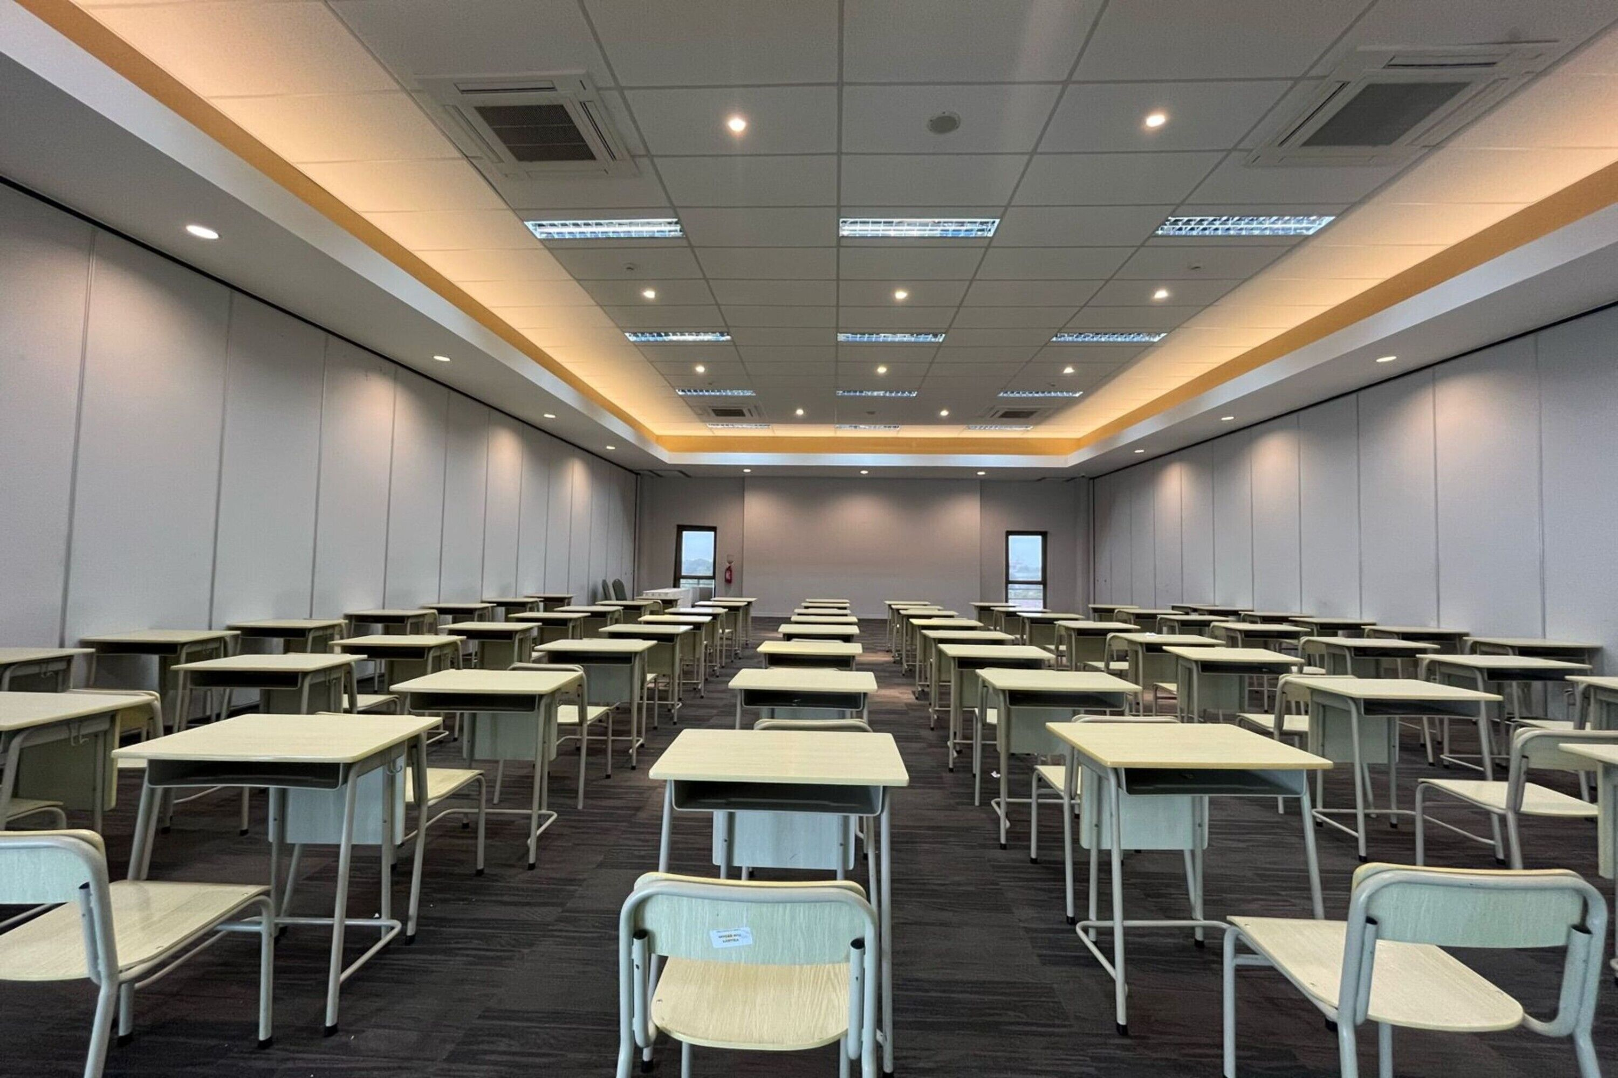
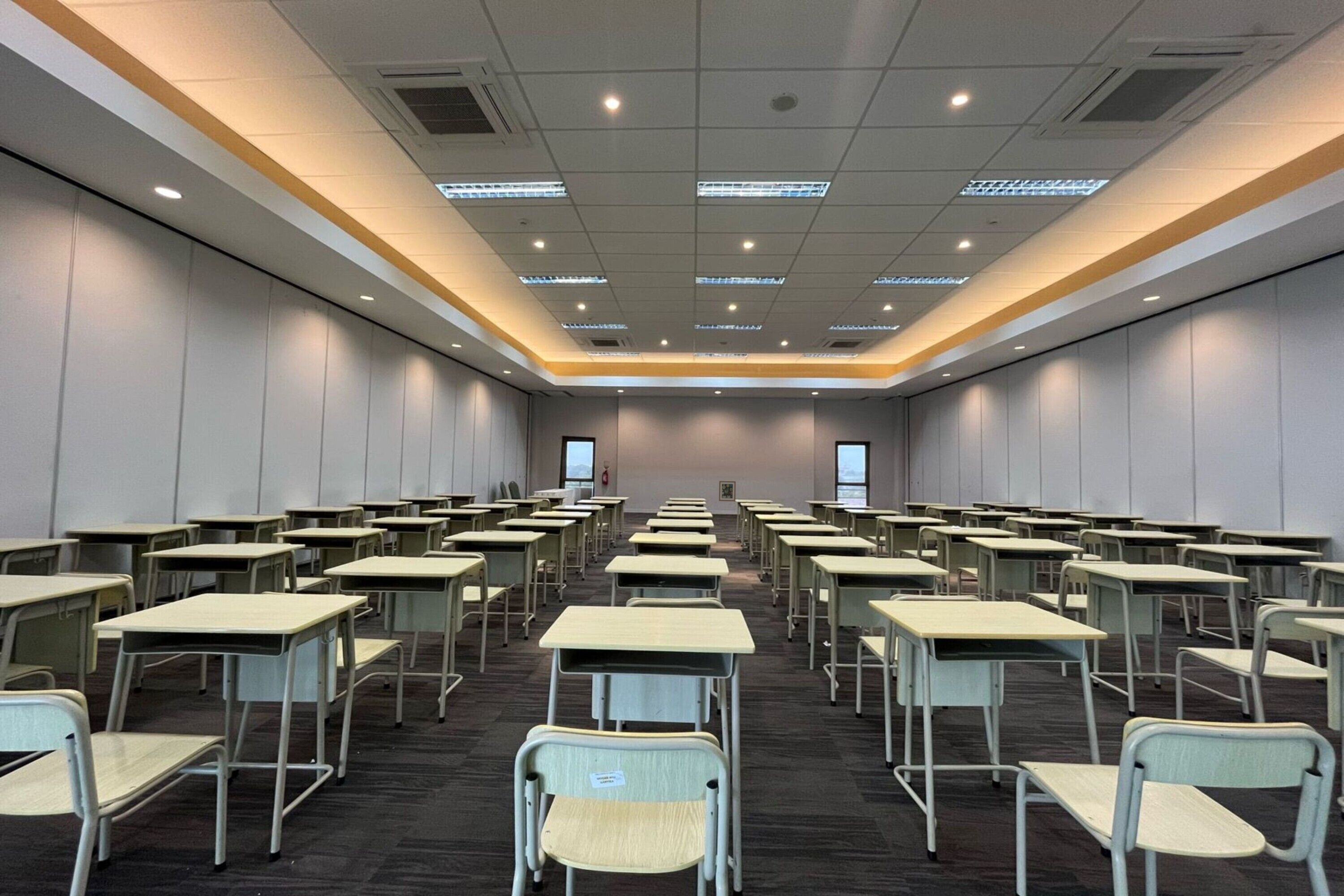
+ wall art (727, 491)
